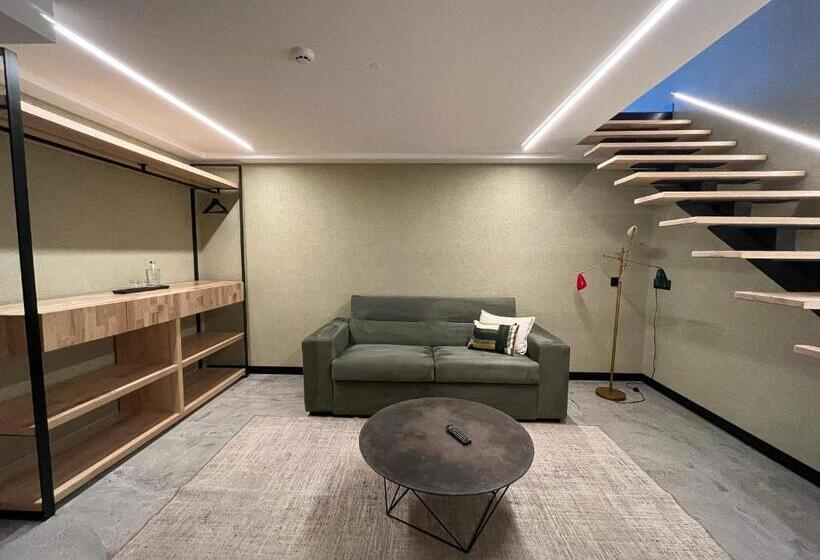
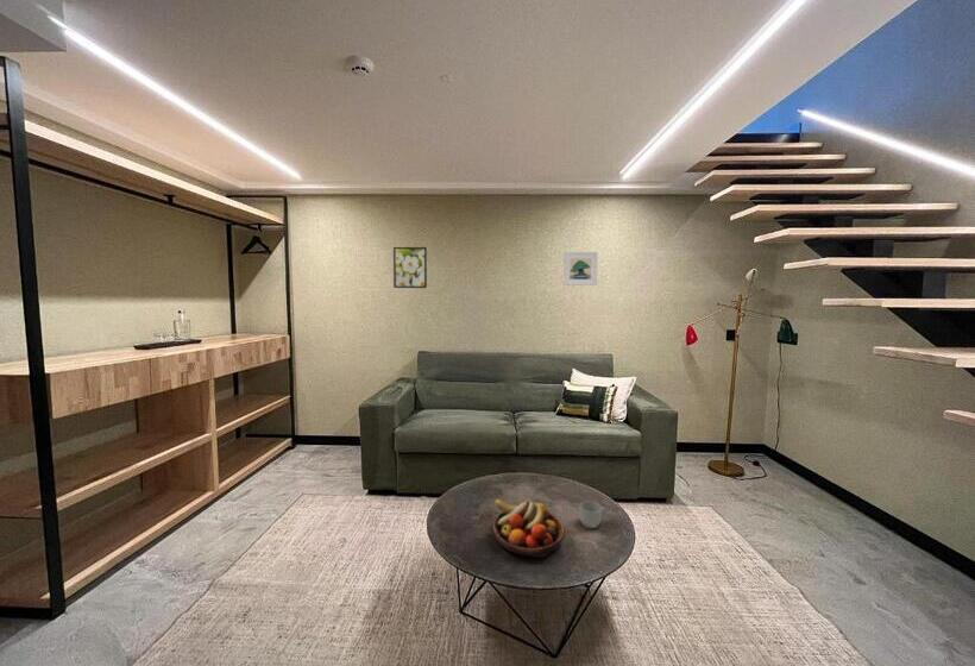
+ fruit bowl (527, 523)
+ mug (592, 514)
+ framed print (409, 268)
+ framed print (580, 269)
